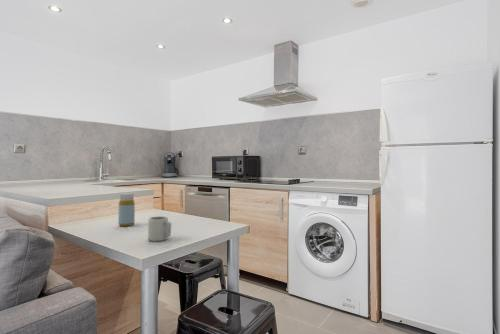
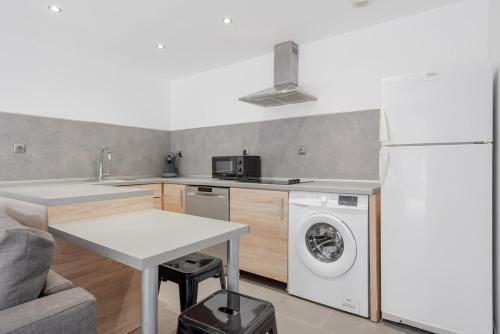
- bottle (126, 209)
- cup (160, 228)
